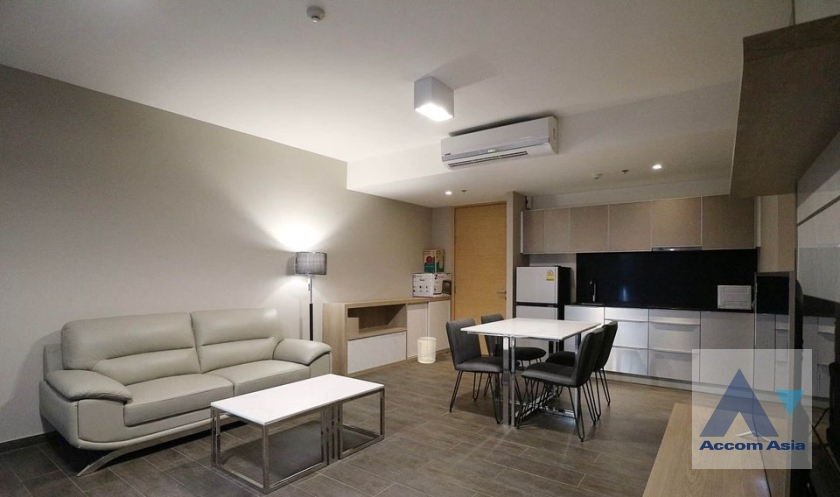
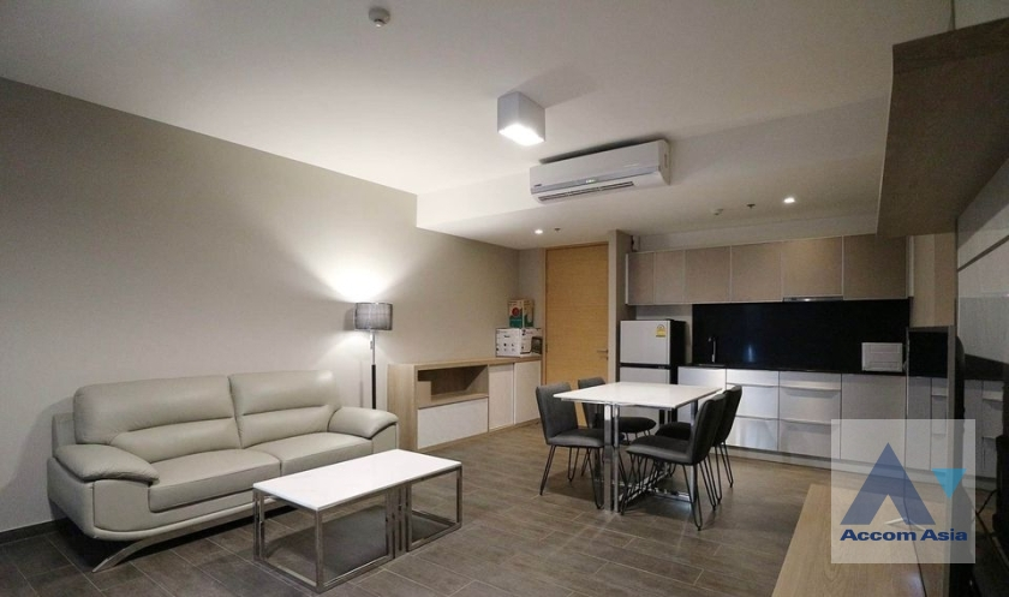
- waste bin (426, 350)
